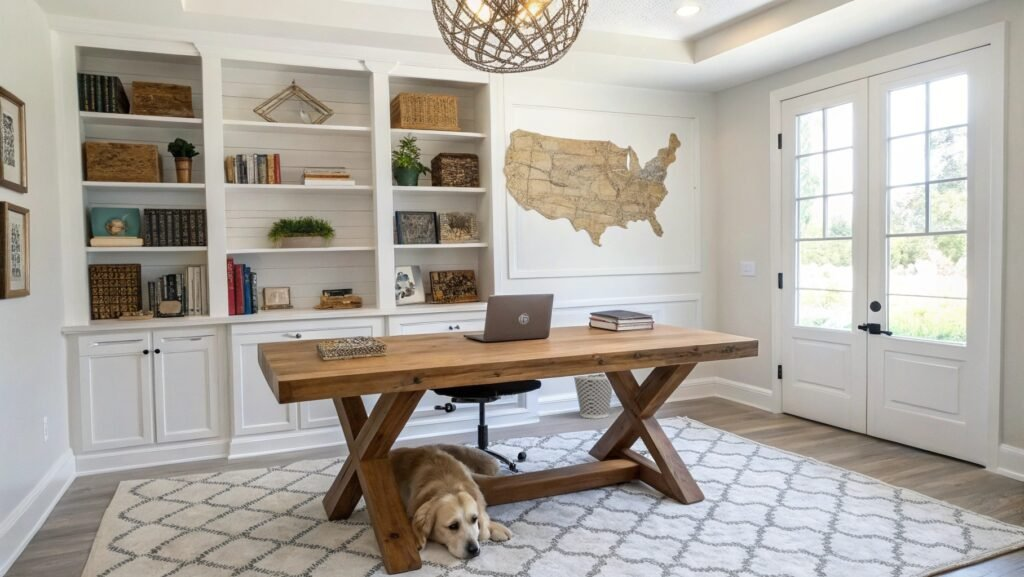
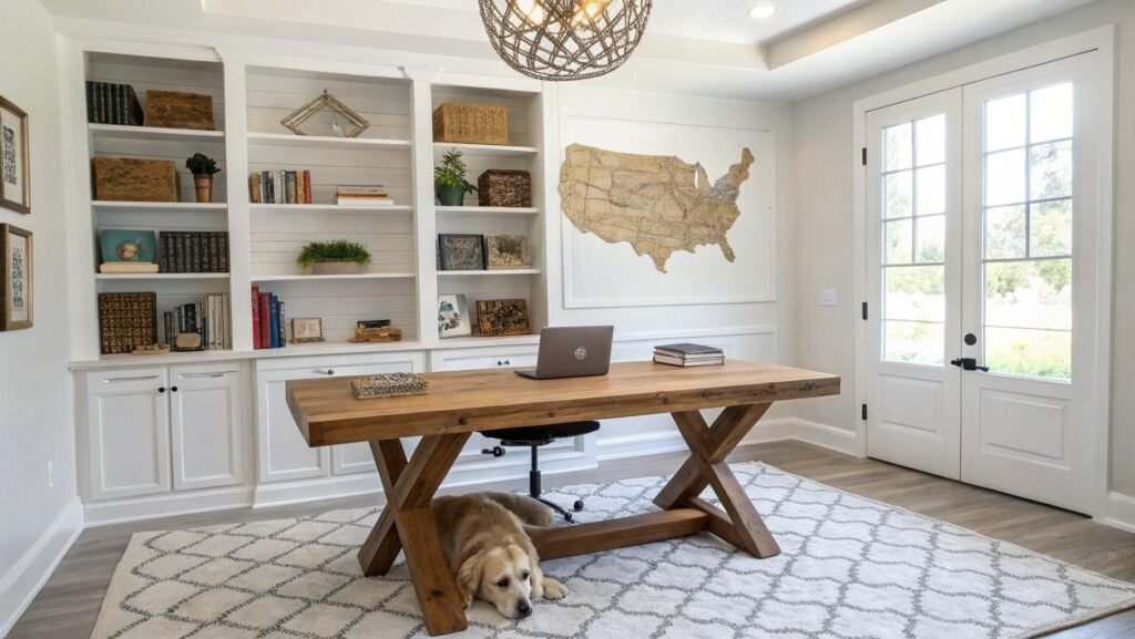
- wastebasket (594, 394)
